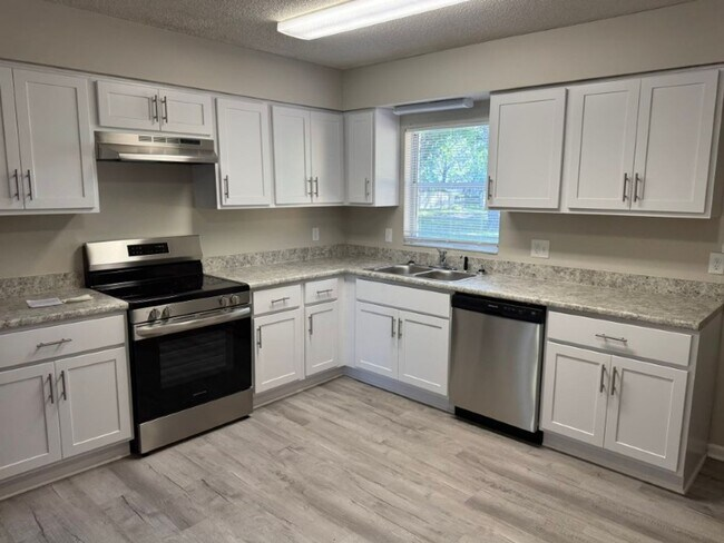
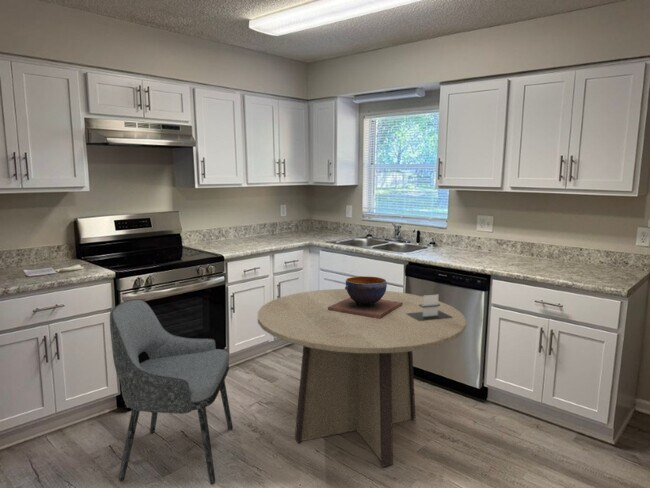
+ dining chair (170, 381)
+ decorative bowl (366, 293)
+ dining table (358, 371)
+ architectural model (429, 304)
